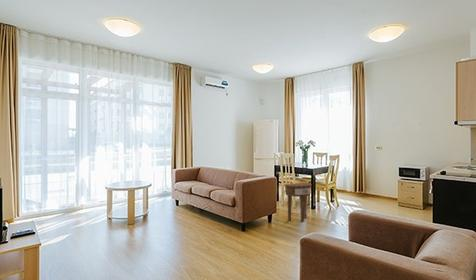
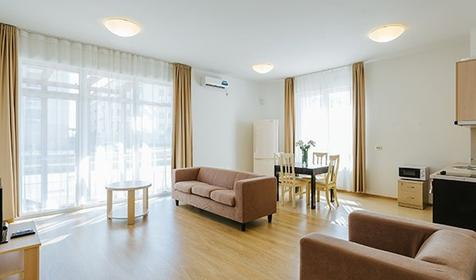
- side table (300, 201)
